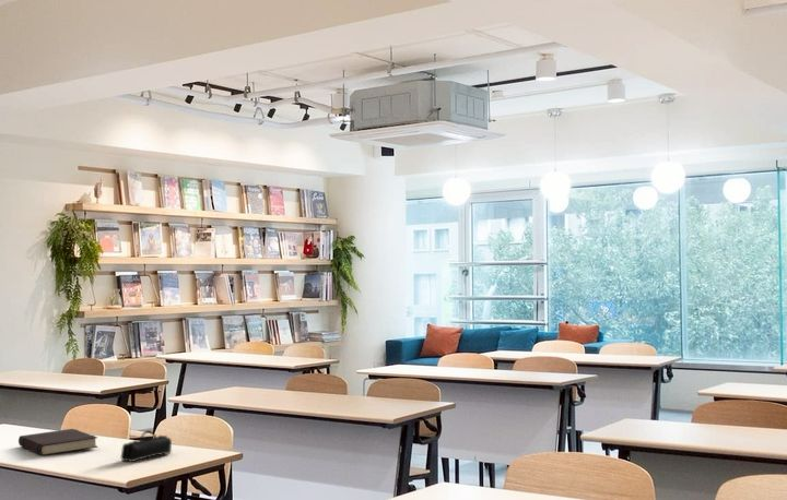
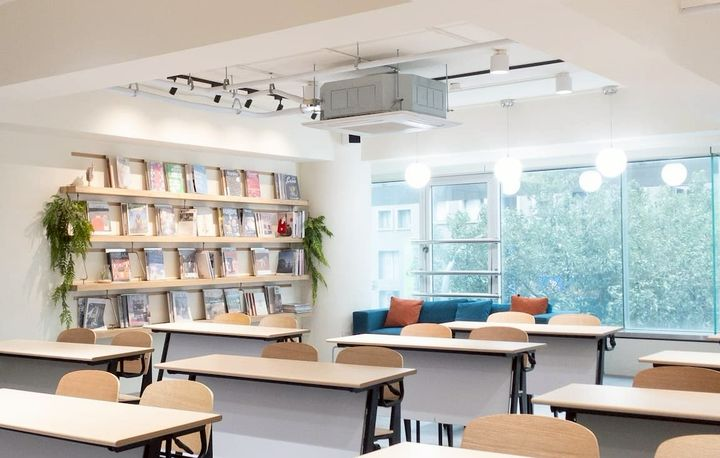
- pencil case (146, 443)
- book (57, 441)
